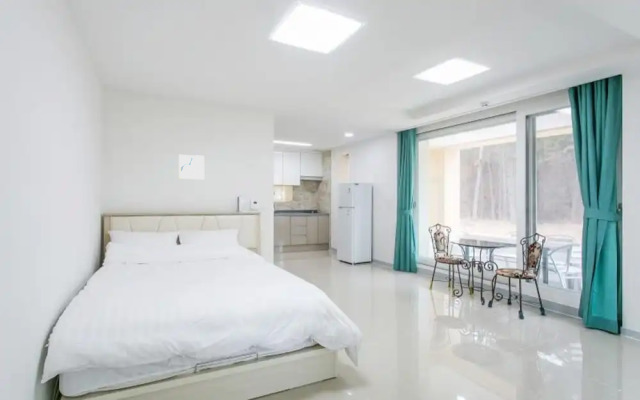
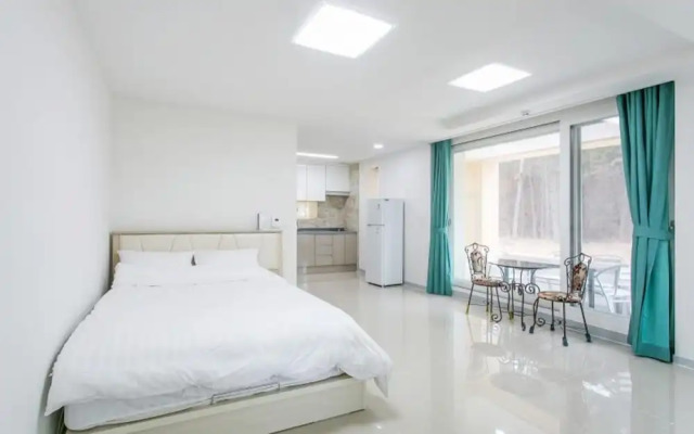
- wall art (191, 167)
